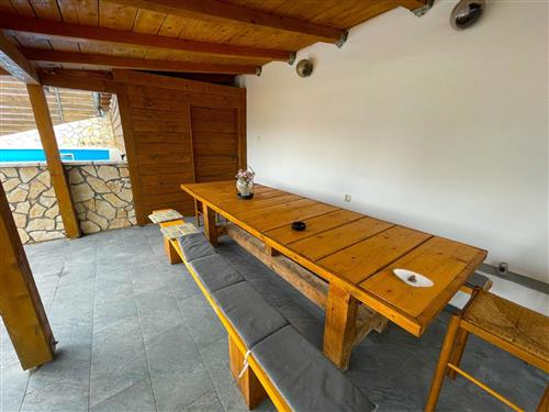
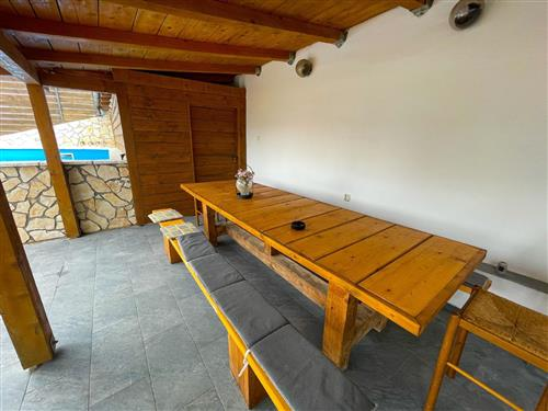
- saucer (412, 279)
